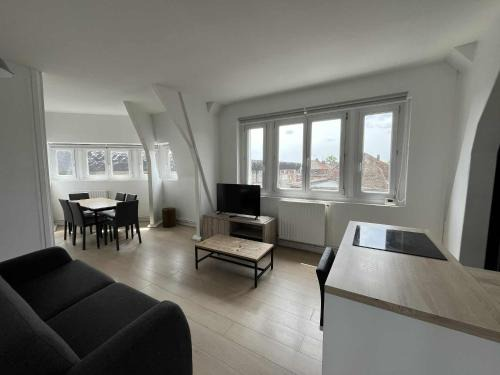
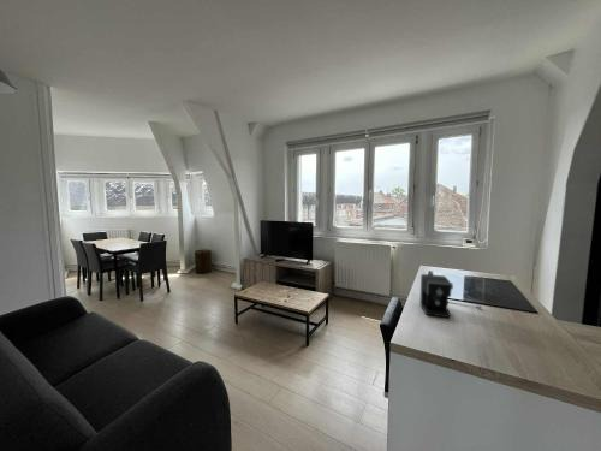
+ coffee maker (450, 295)
